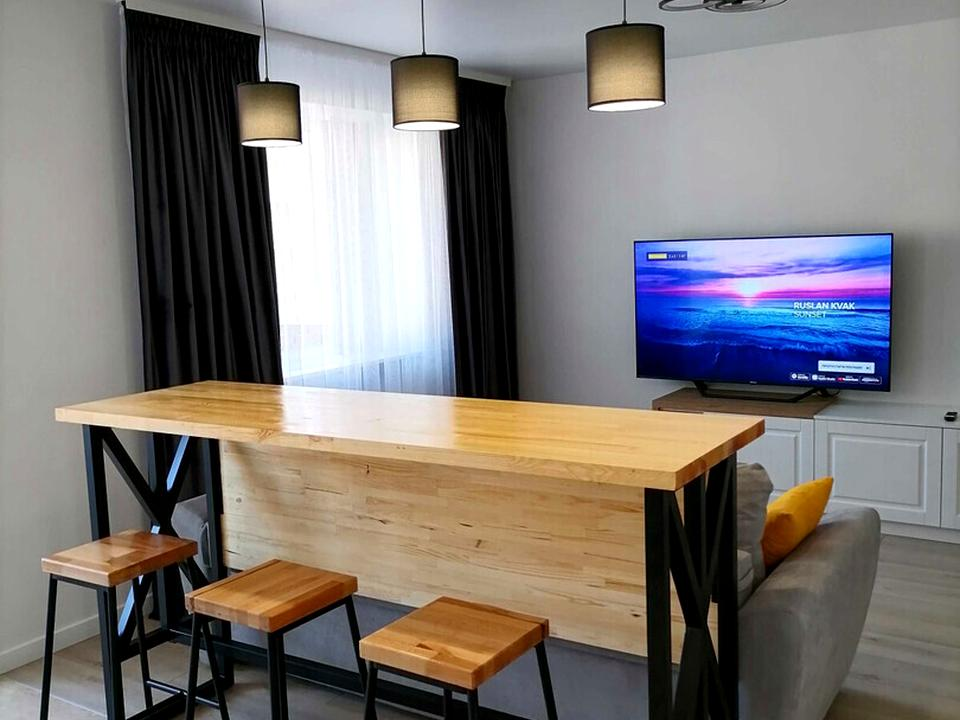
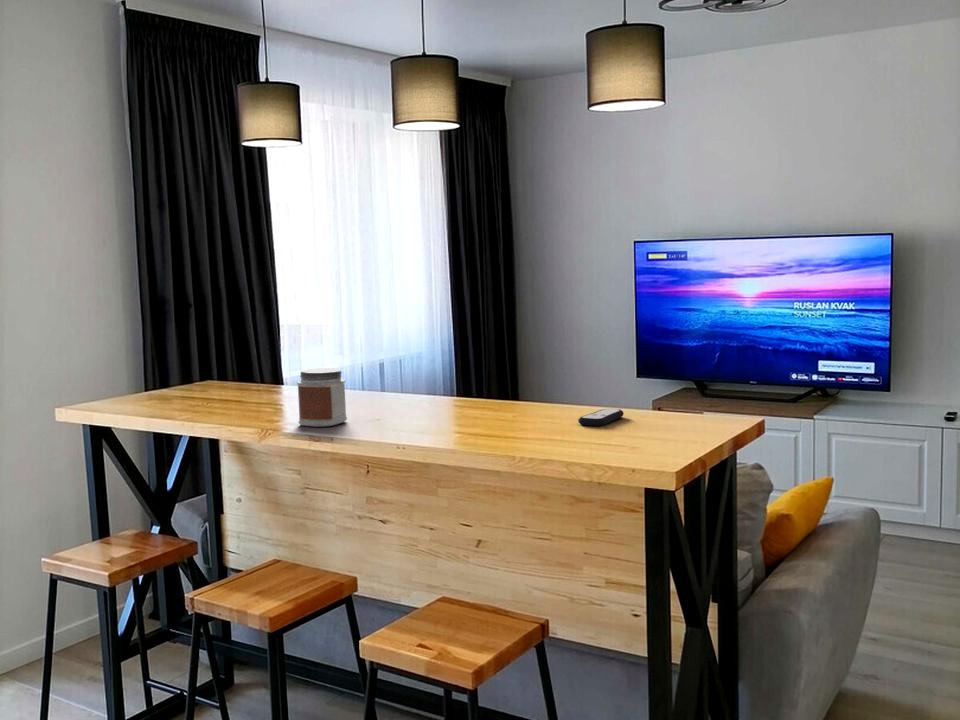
+ jar (321, 396)
+ remote control (602, 416)
